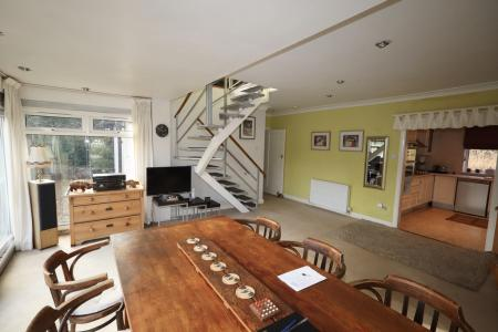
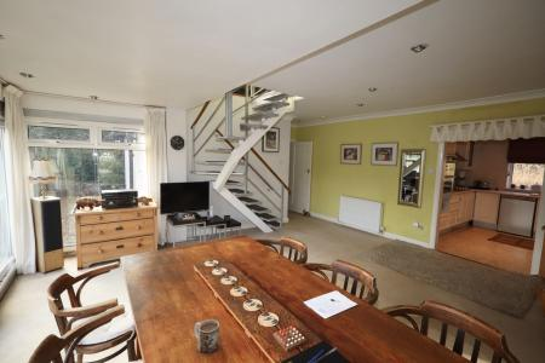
+ mug (205, 334)
